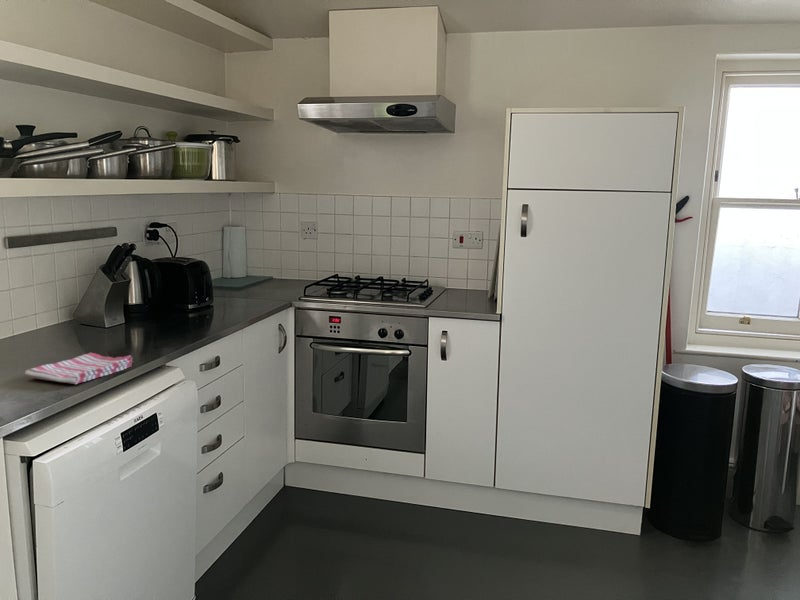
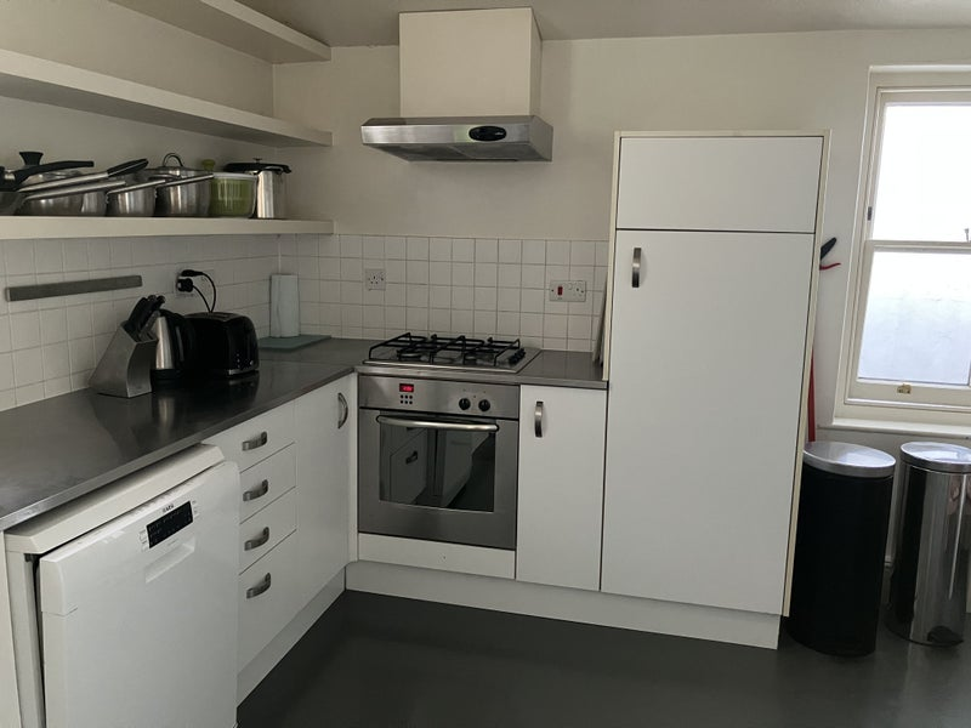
- dish towel (81, 366)
